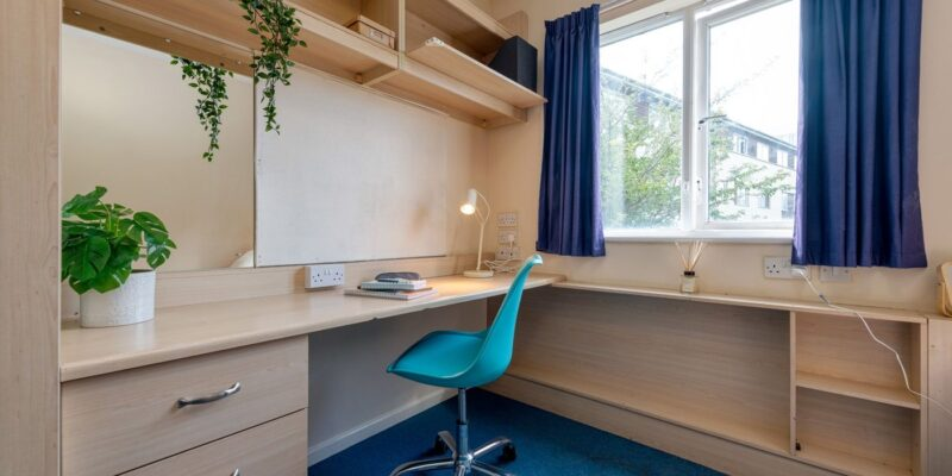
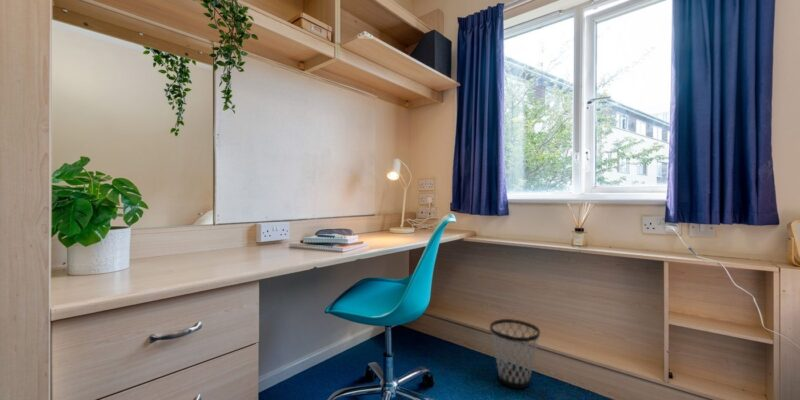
+ wastebasket (515, 353)
